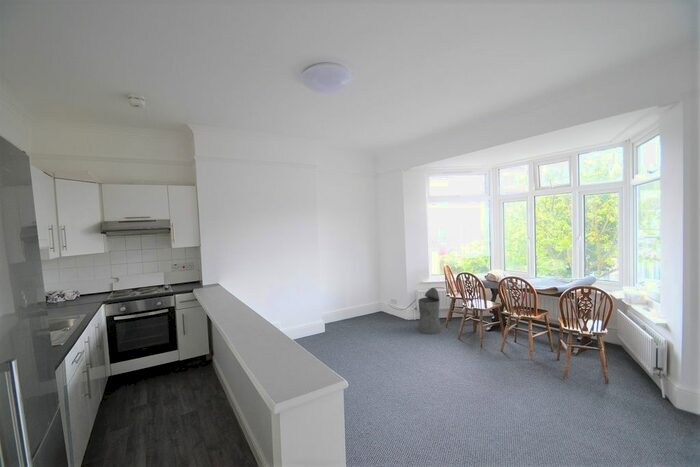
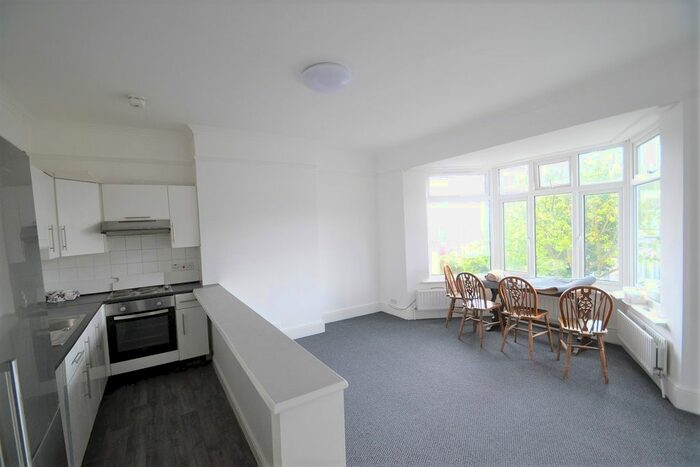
- trash can (429, 309)
